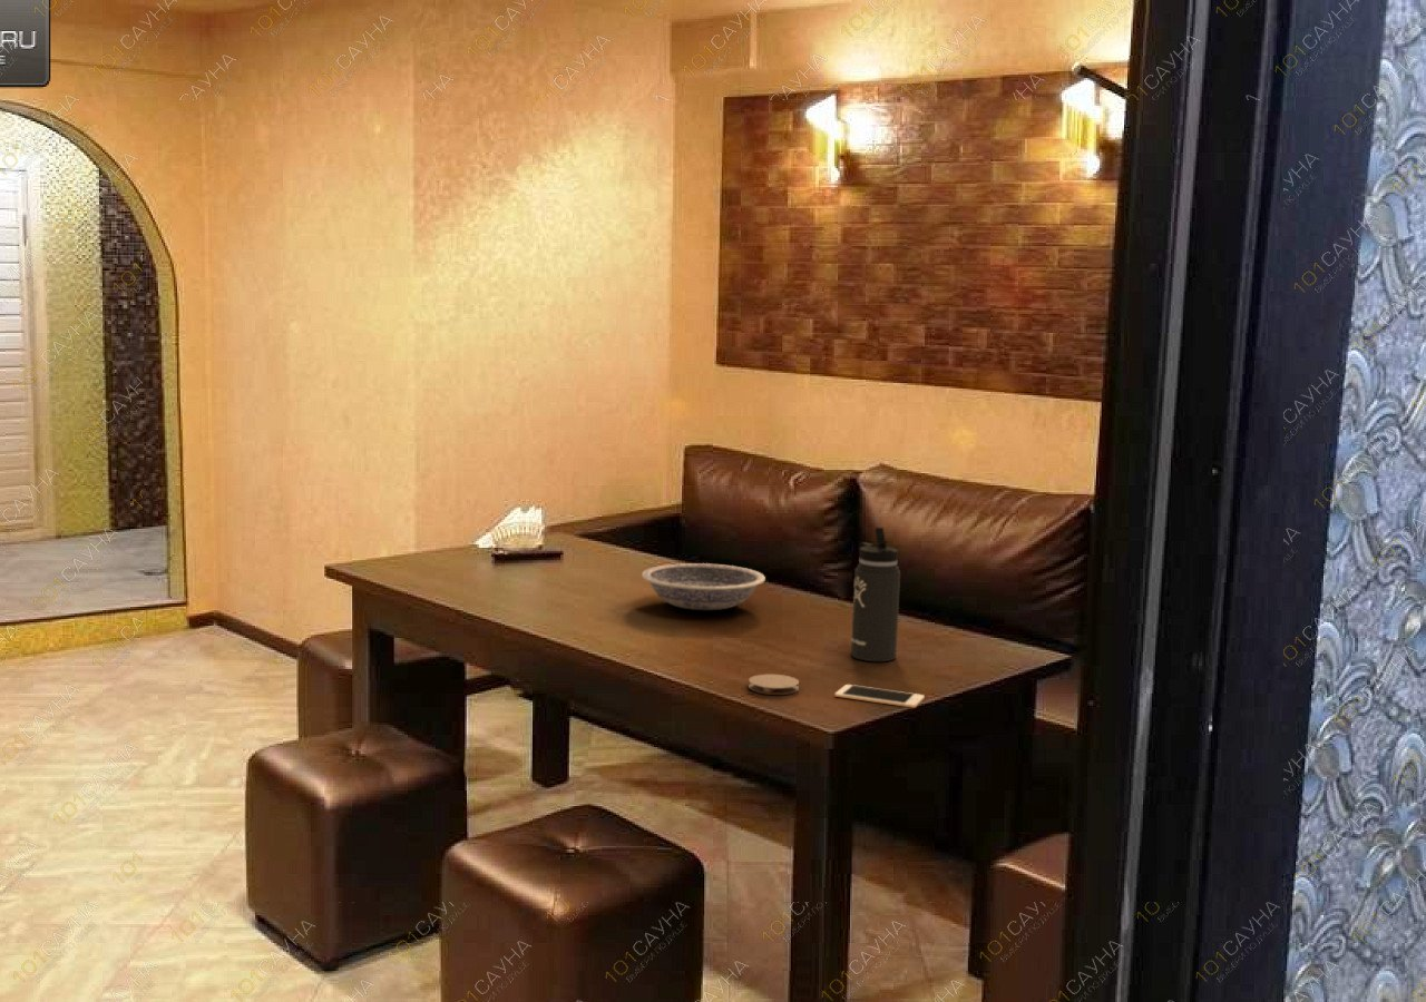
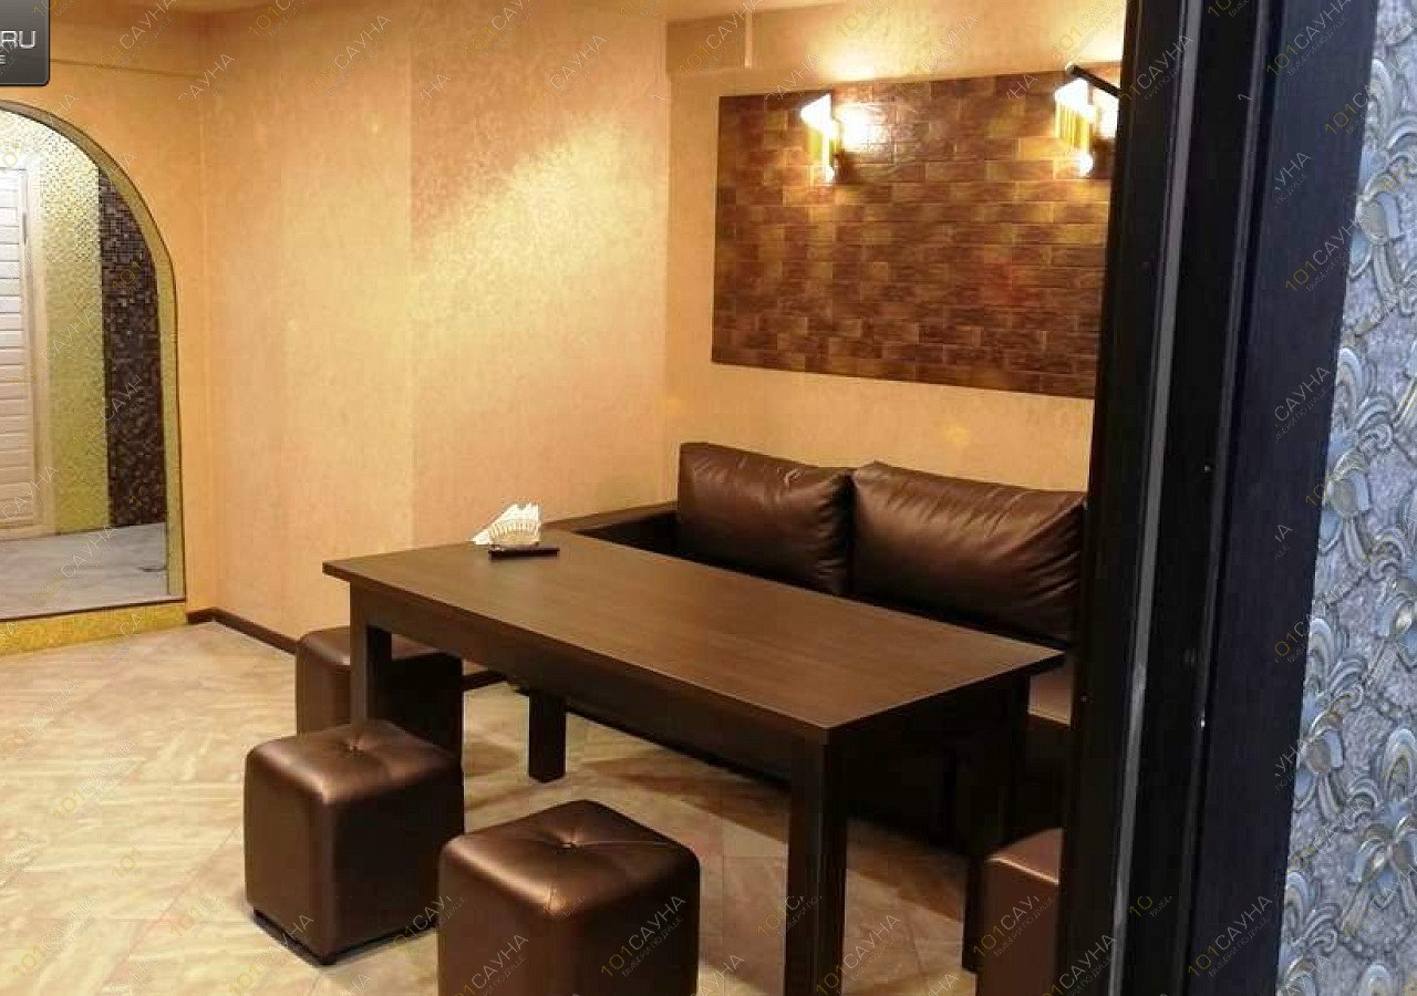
- thermos bottle (873, 591)
- bowl (703, 591)
- coaster (773, 684)
- cell phone (879, 696)
